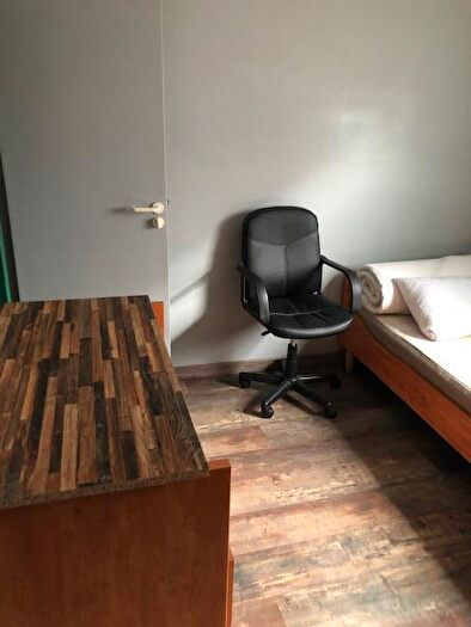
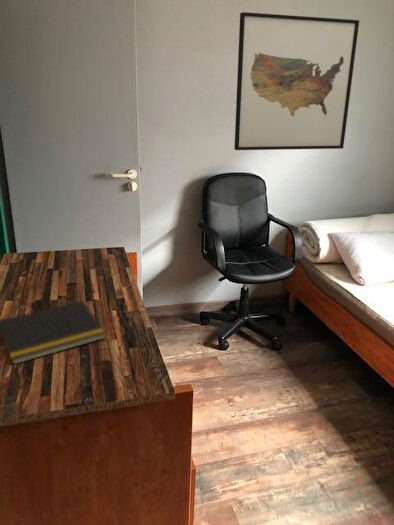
+ notepad (51, 329)
+ wall art (295, 86)
